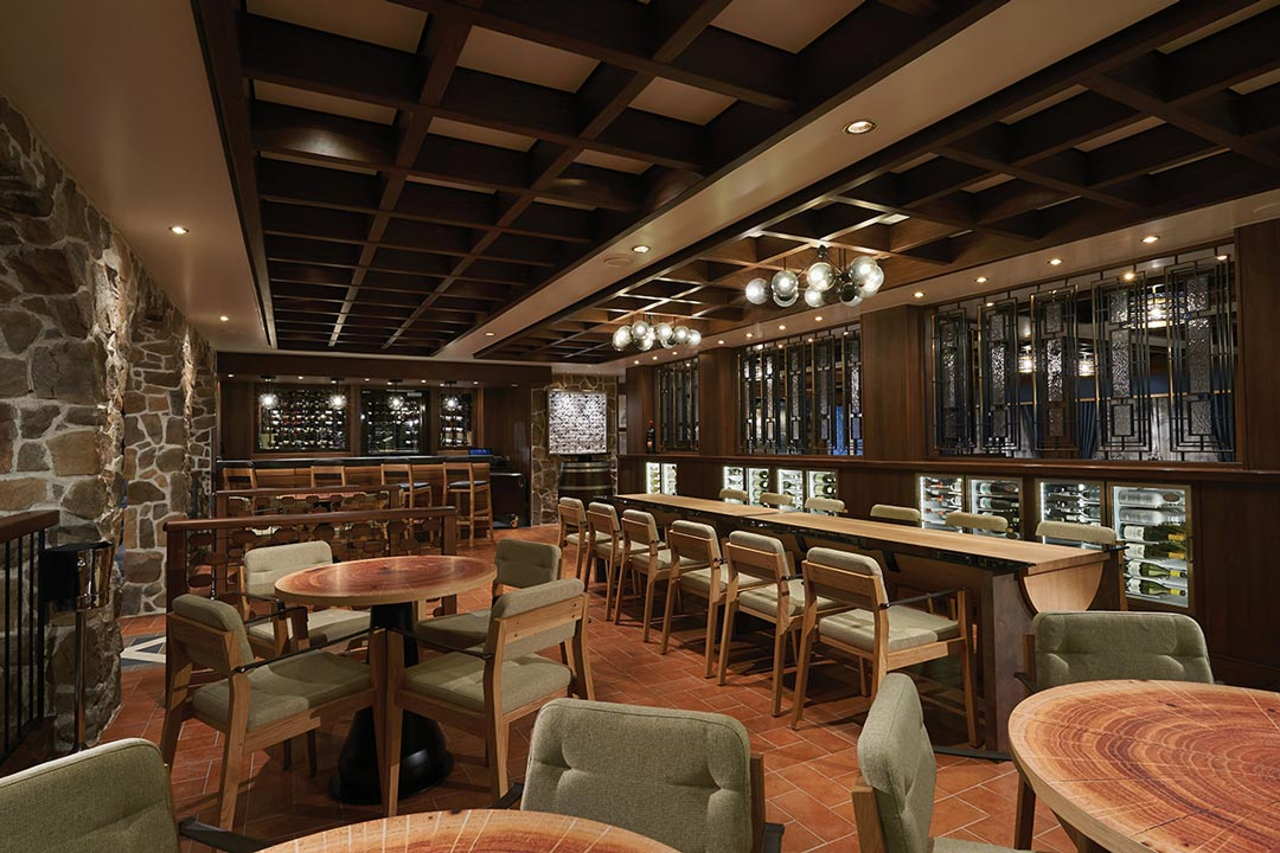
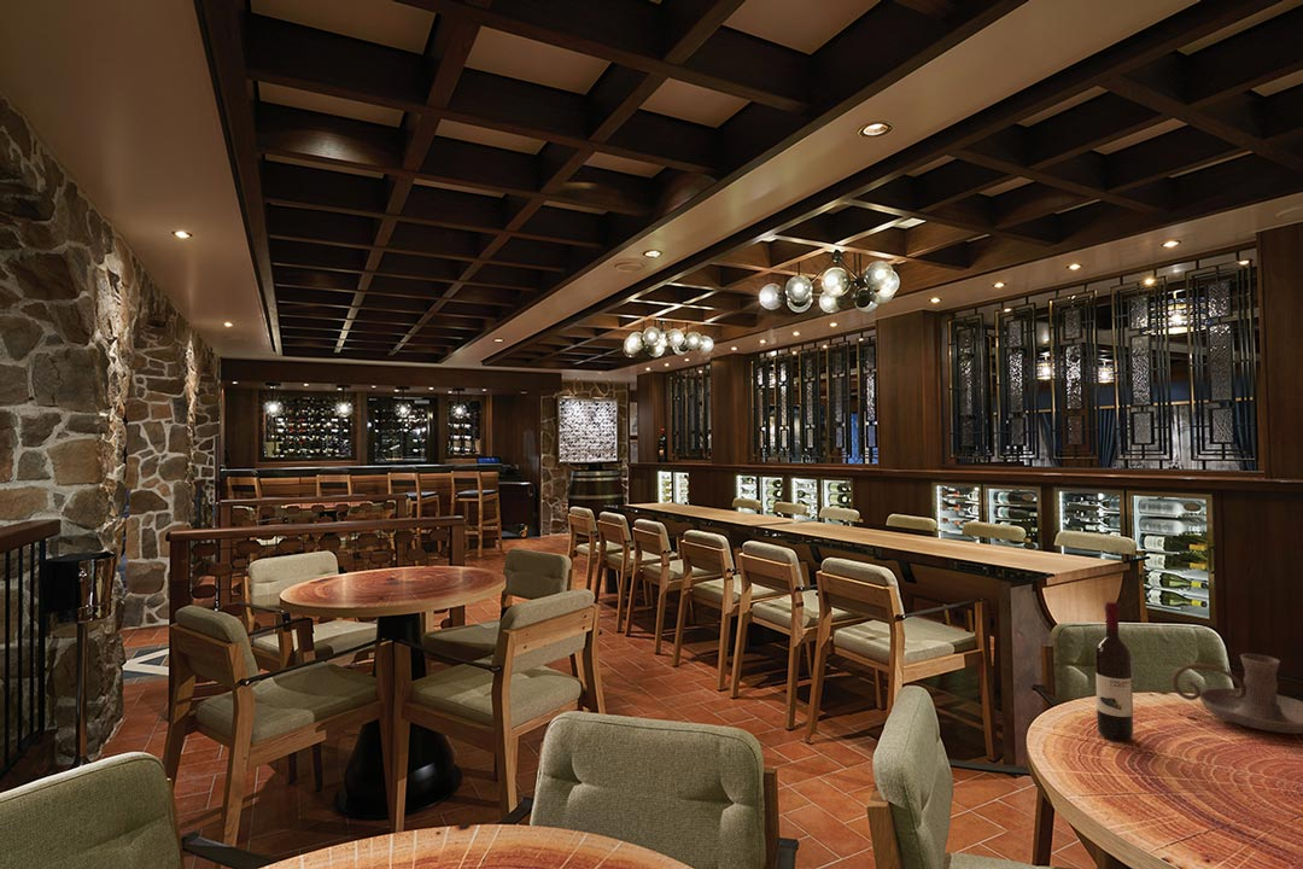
+ wine bottle (1112, 669)
+ candle holder (1245, 688)
